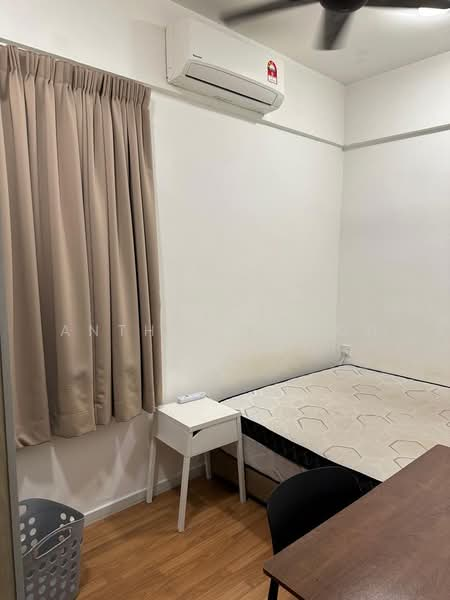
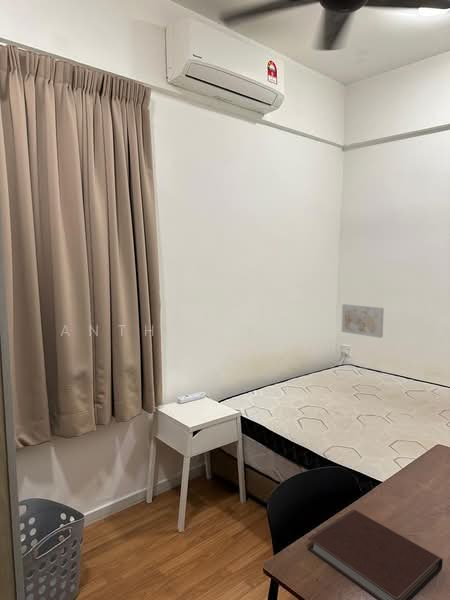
+ wall art (361, 320)
+ notebook (372, 553)
